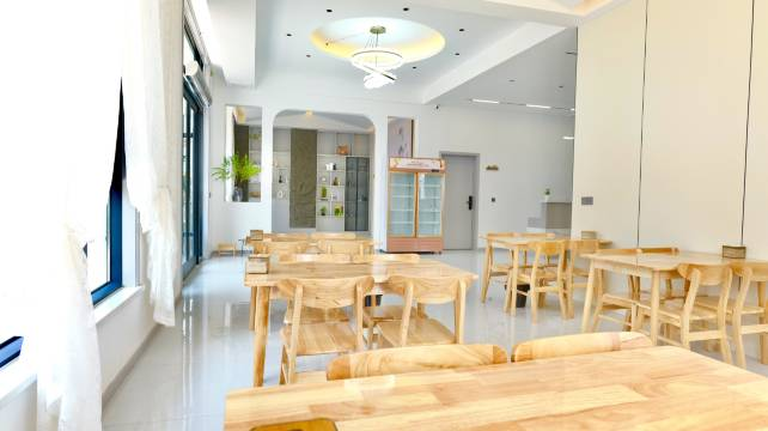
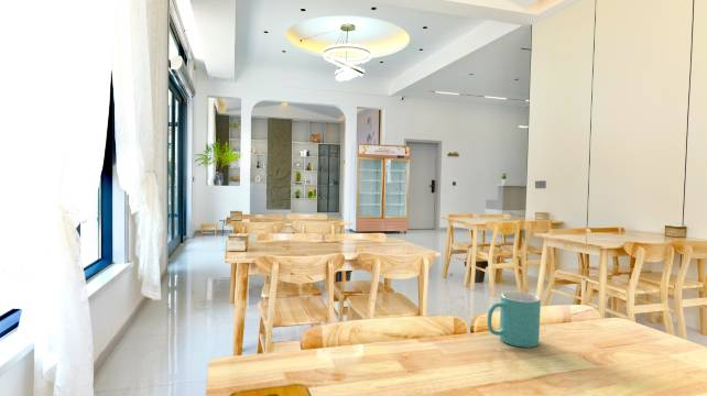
+ mug (512, 318)
